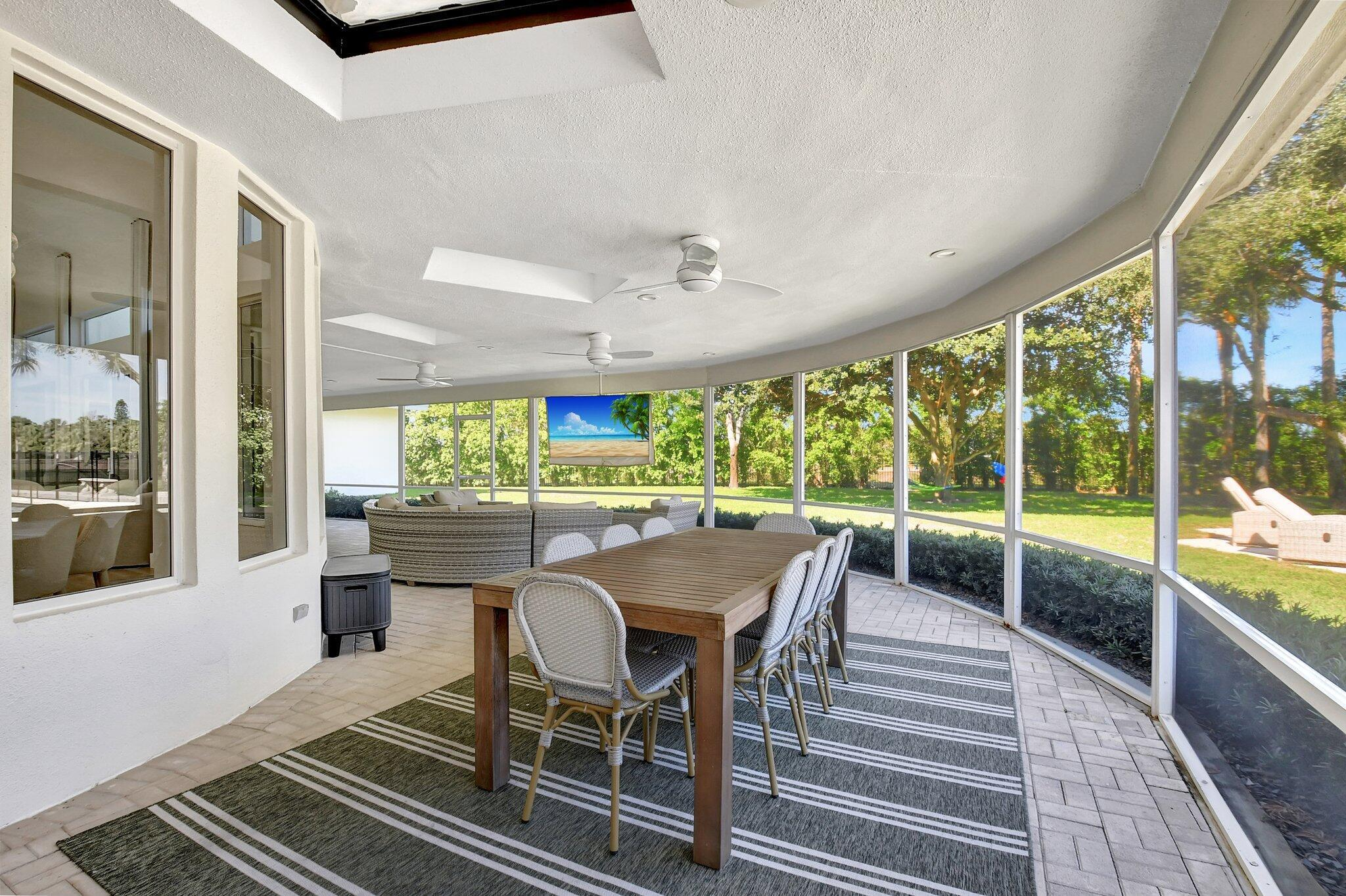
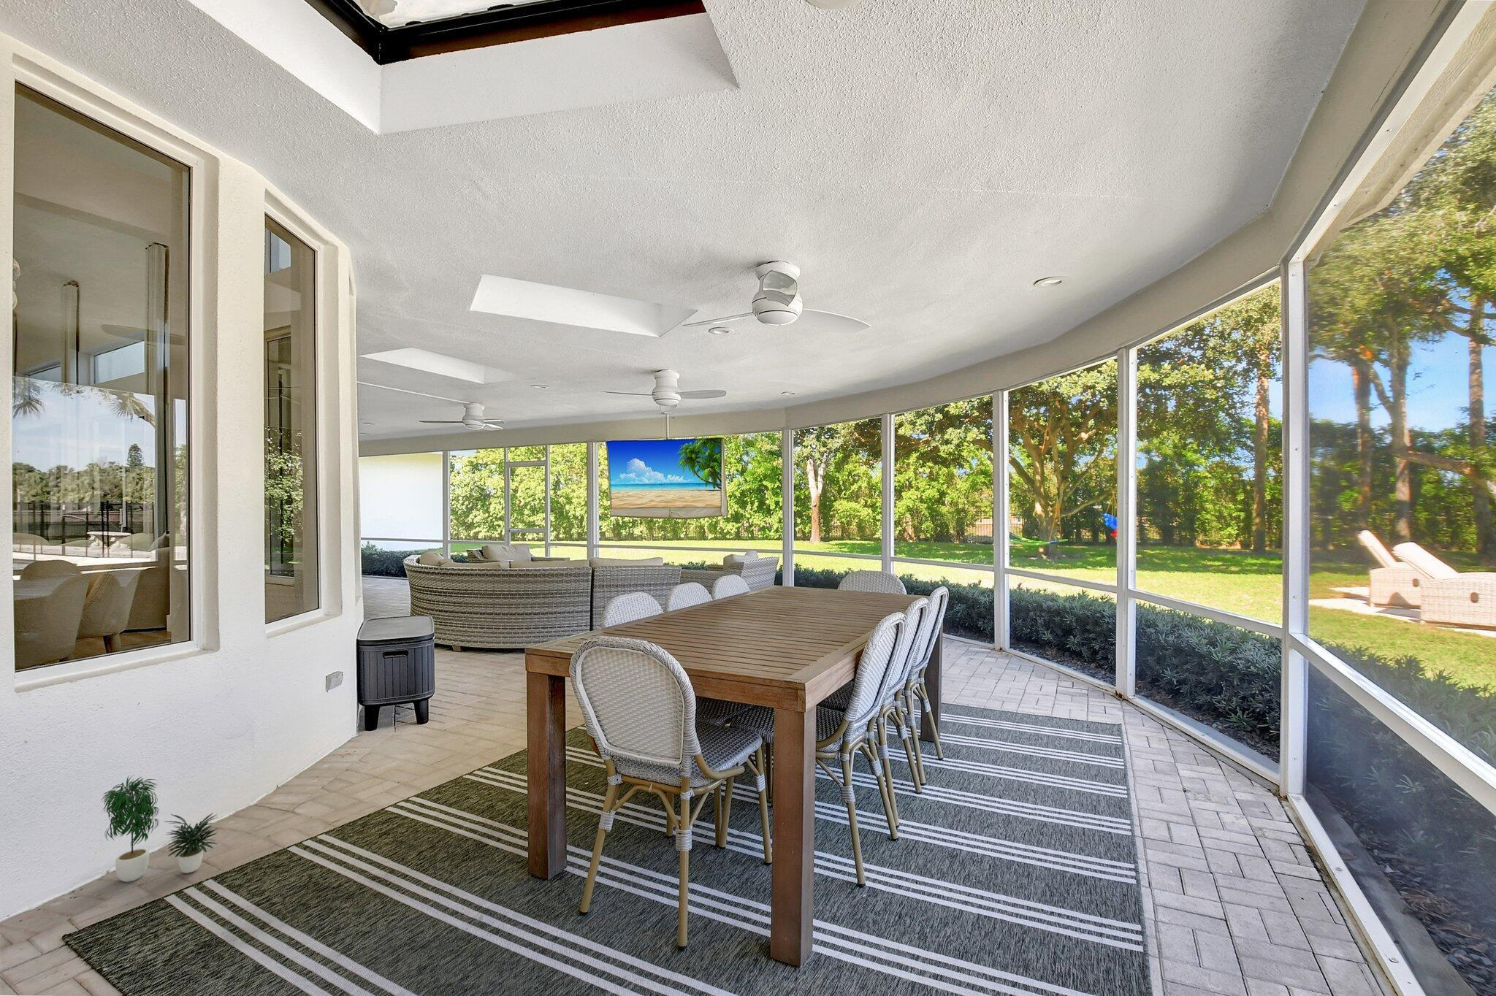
+ potted plant (159, 823)
